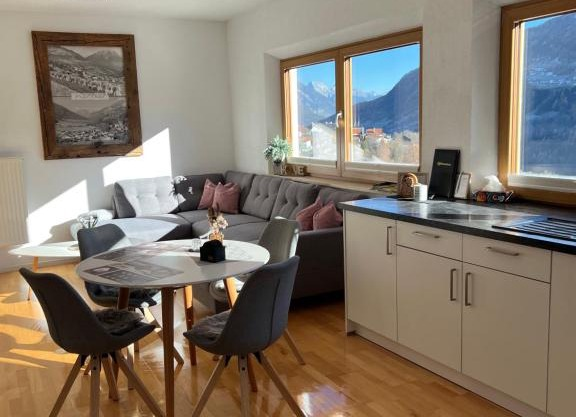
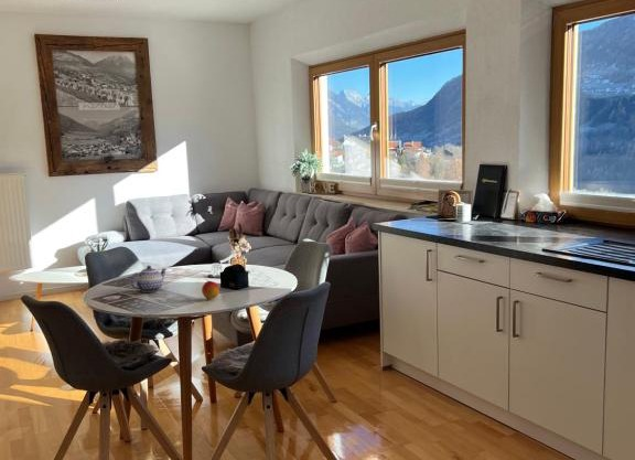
+ teapot (149, 278)
+ peach (209, 289)
